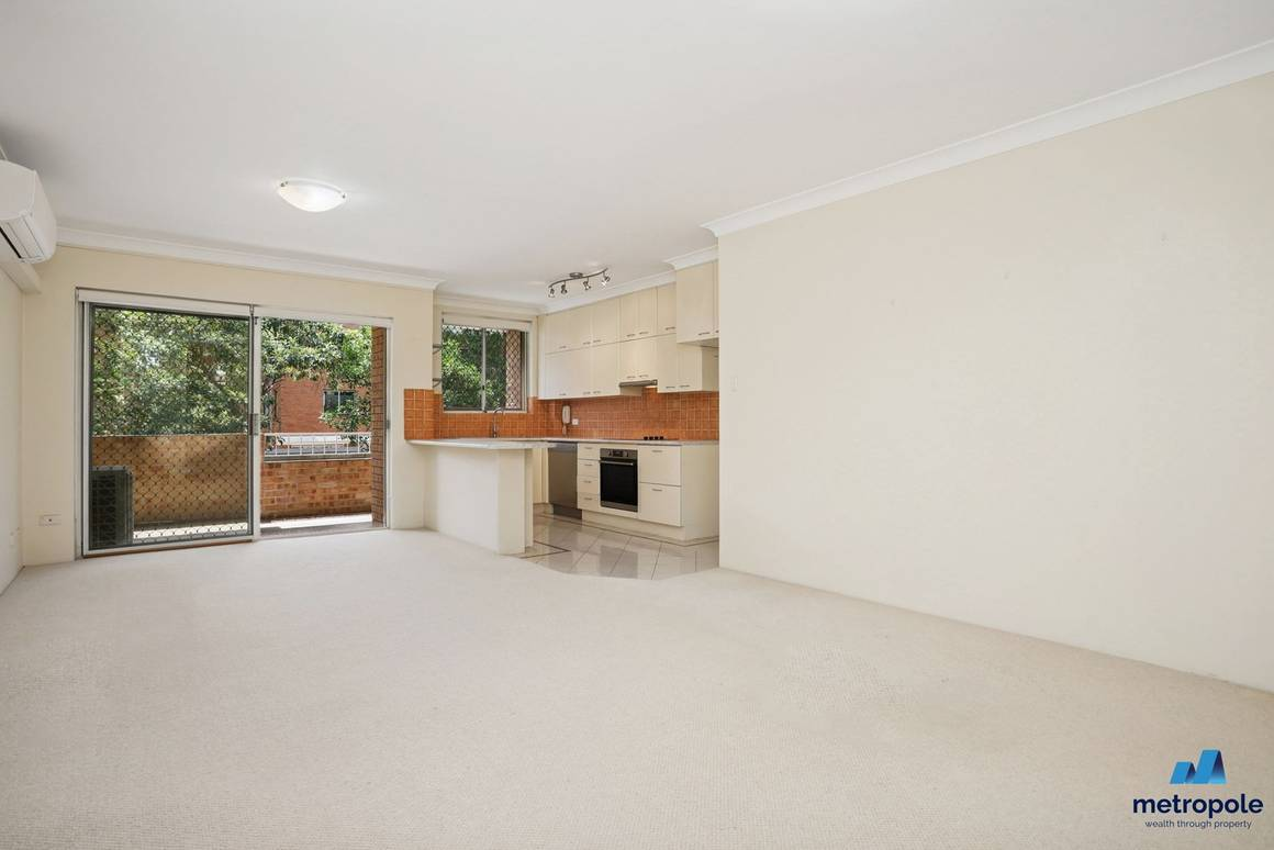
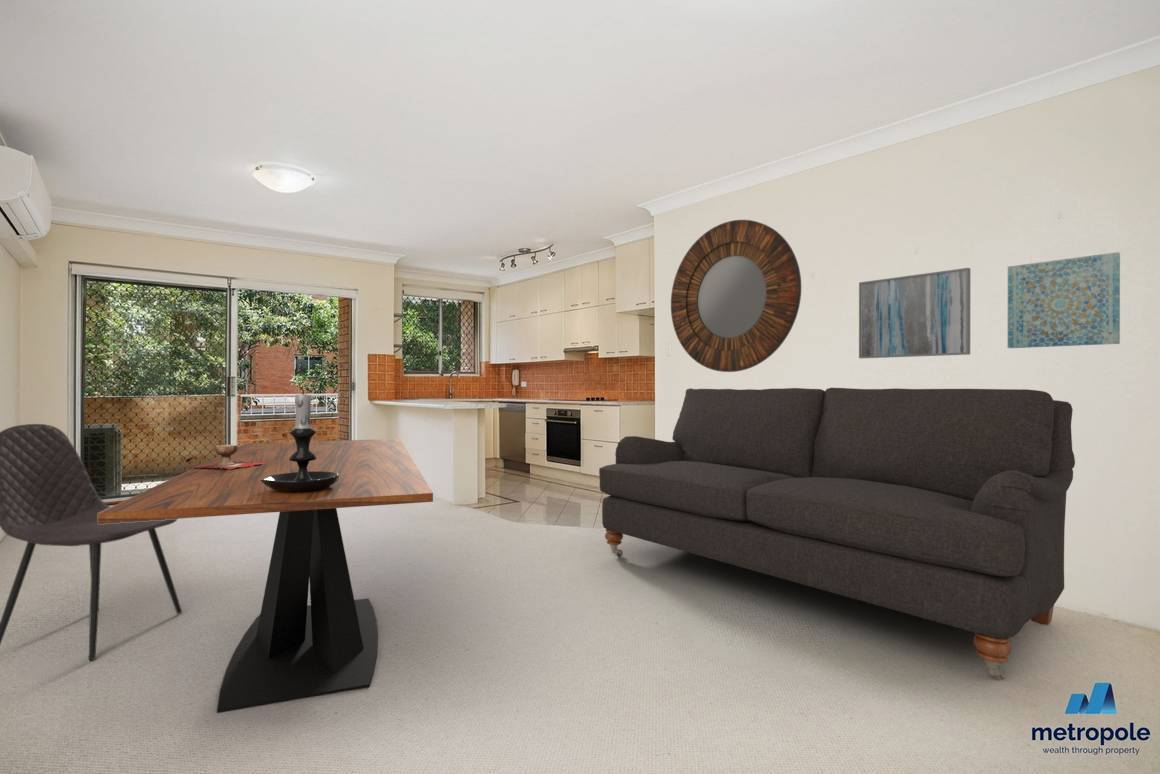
+ home mirror (729, 296)
+ dining table (311, 552)
+ candle holder (301, 437)
+ chair (90, 529)
+ sofa (799, 485)
+ decorative bowl (227, 455)
+ wall art (911, 316)
+ wall art (1060, 303)
